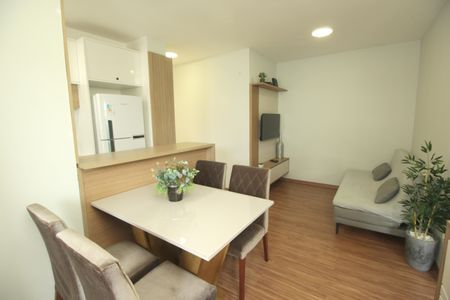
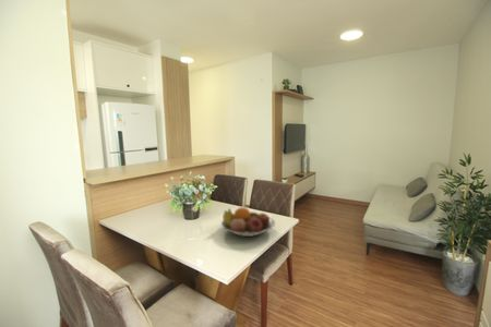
+ fruit bowl (248, 220)
